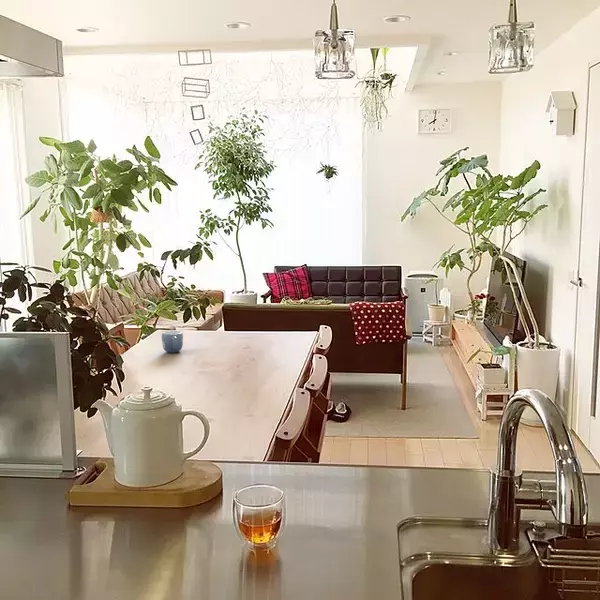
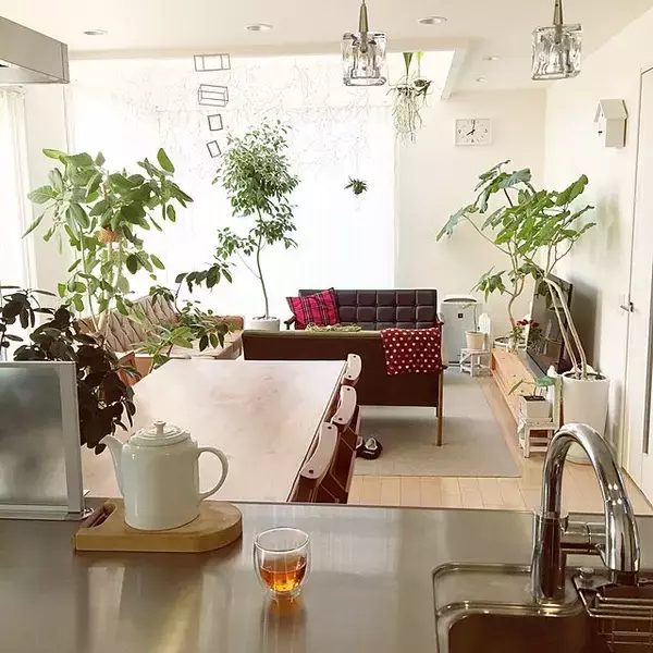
- mug (173, 342)
